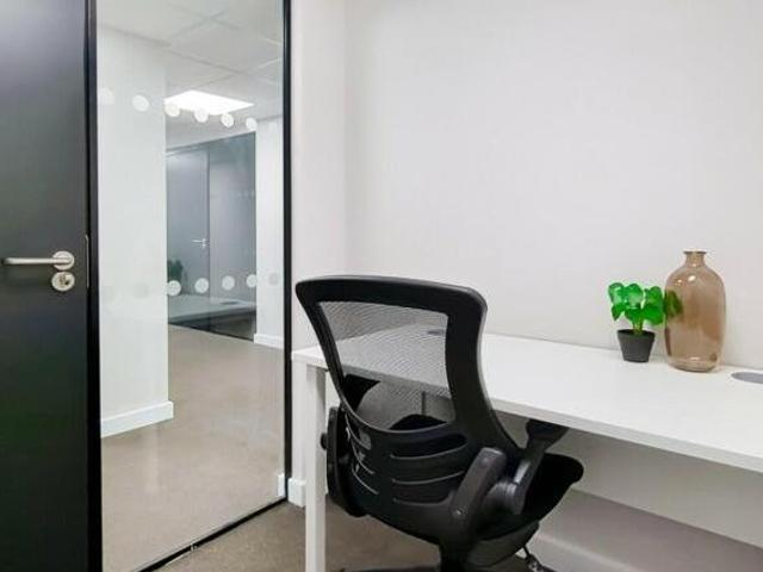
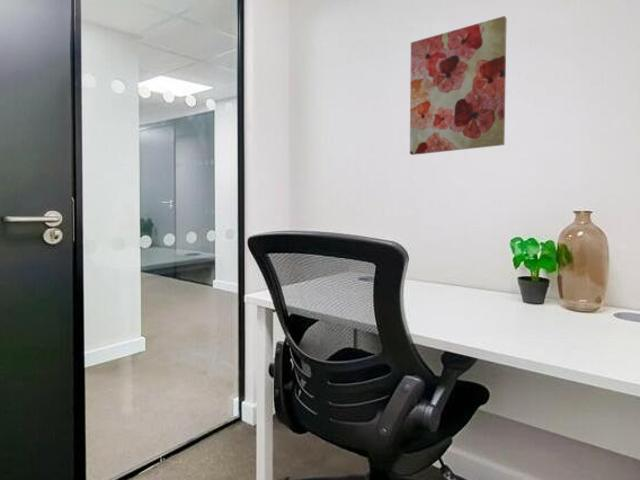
+ wall art (454, 90)
